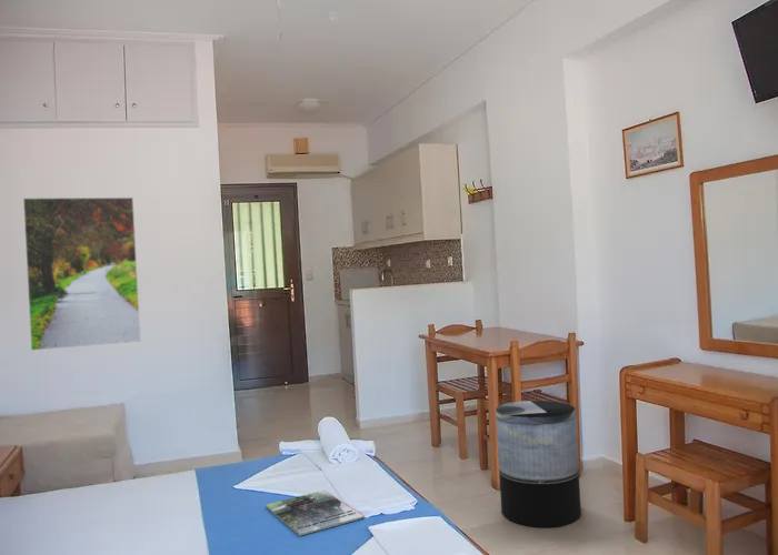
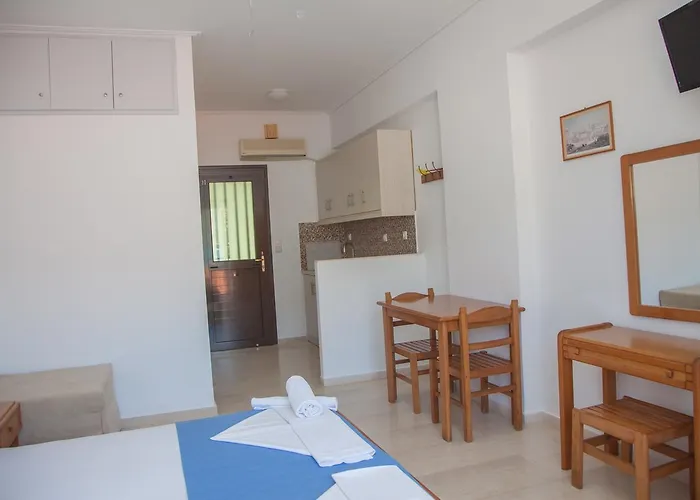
- magazine (312, 511)
- trash can (537, 460)
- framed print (83, 271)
